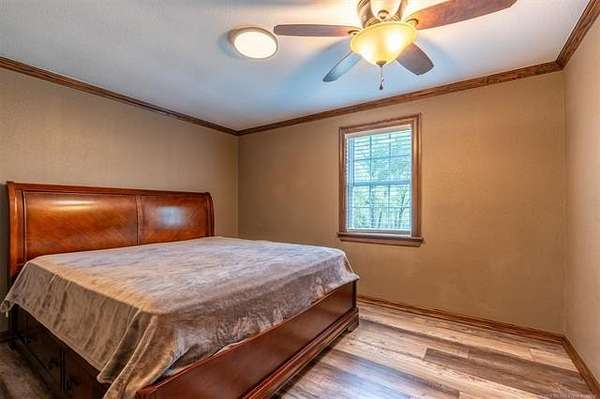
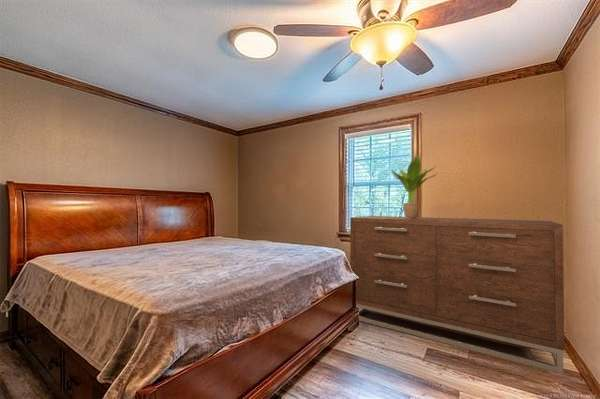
+ potted plant (416, 187)
+ dresser (441, 274)
